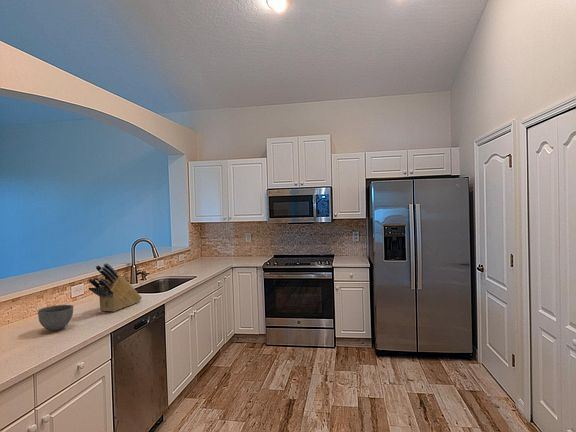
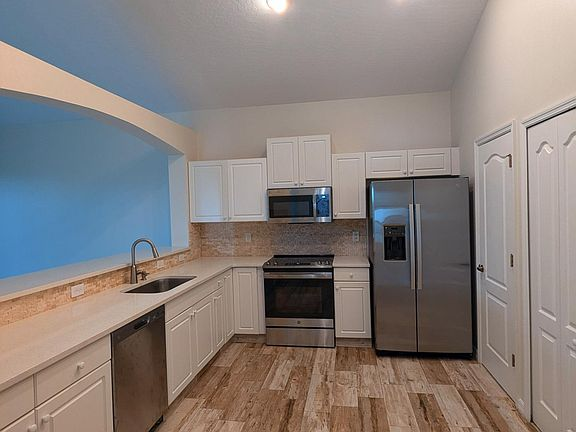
- knife block (115, 284)
- bowl (56, 318)
